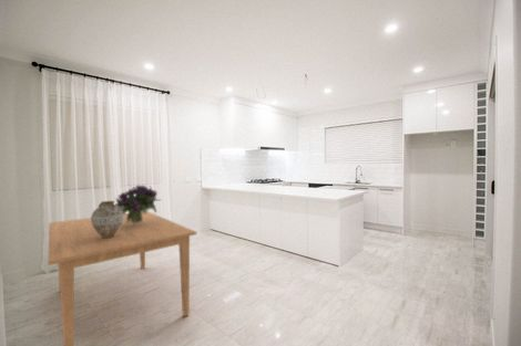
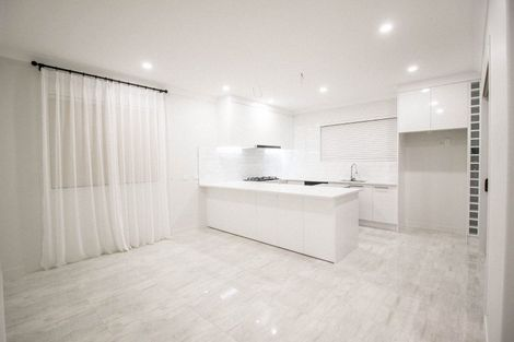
- dining table (113, 259)
- bouquet (137, 203)
- ceramic jug (108, 219)
